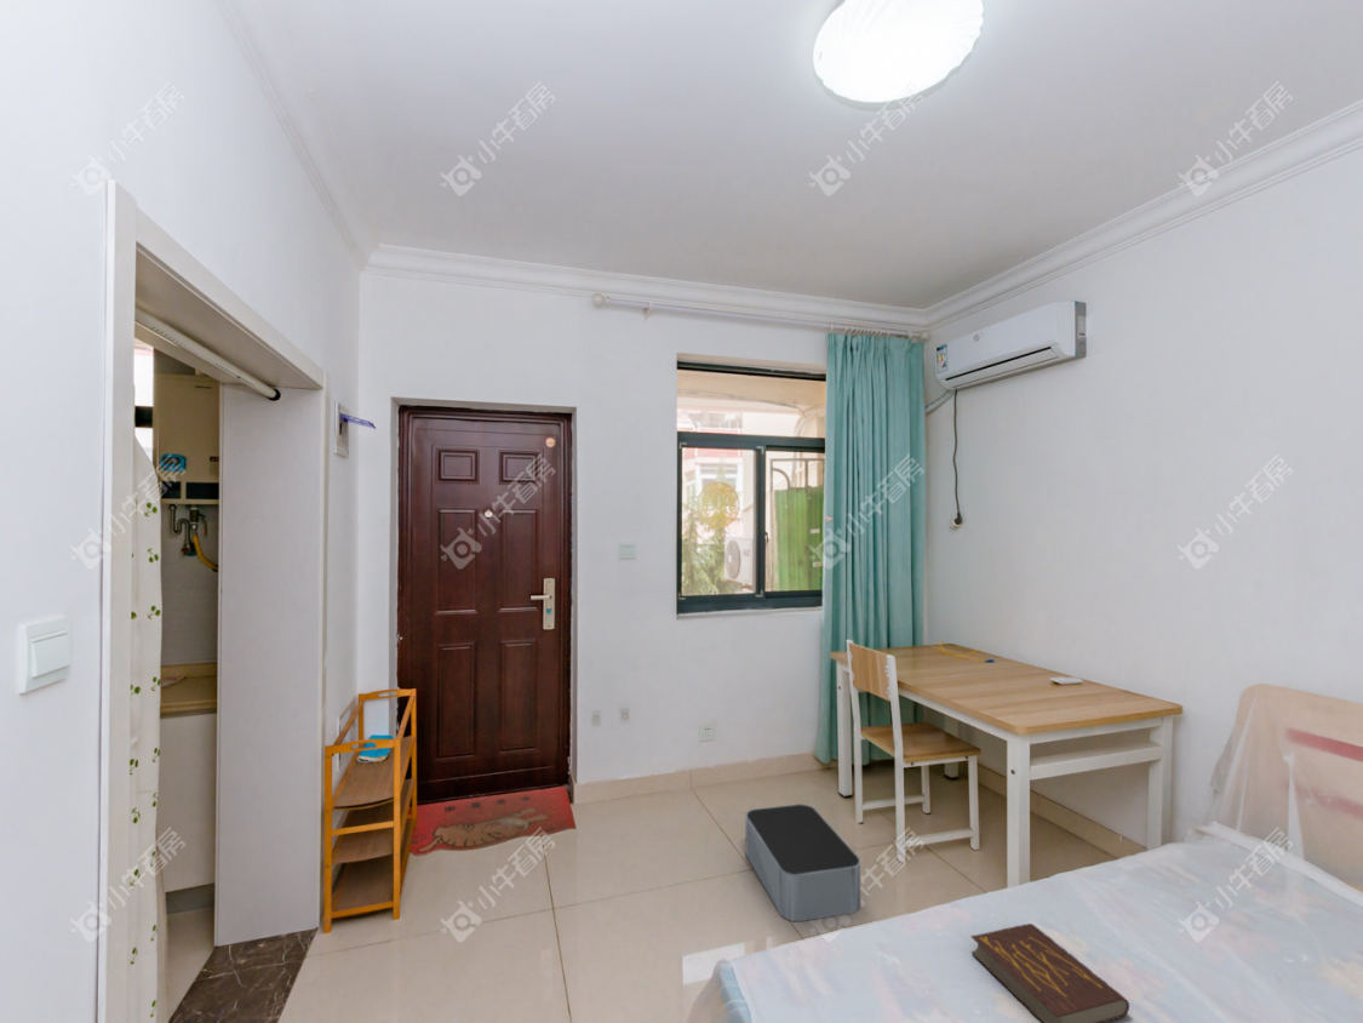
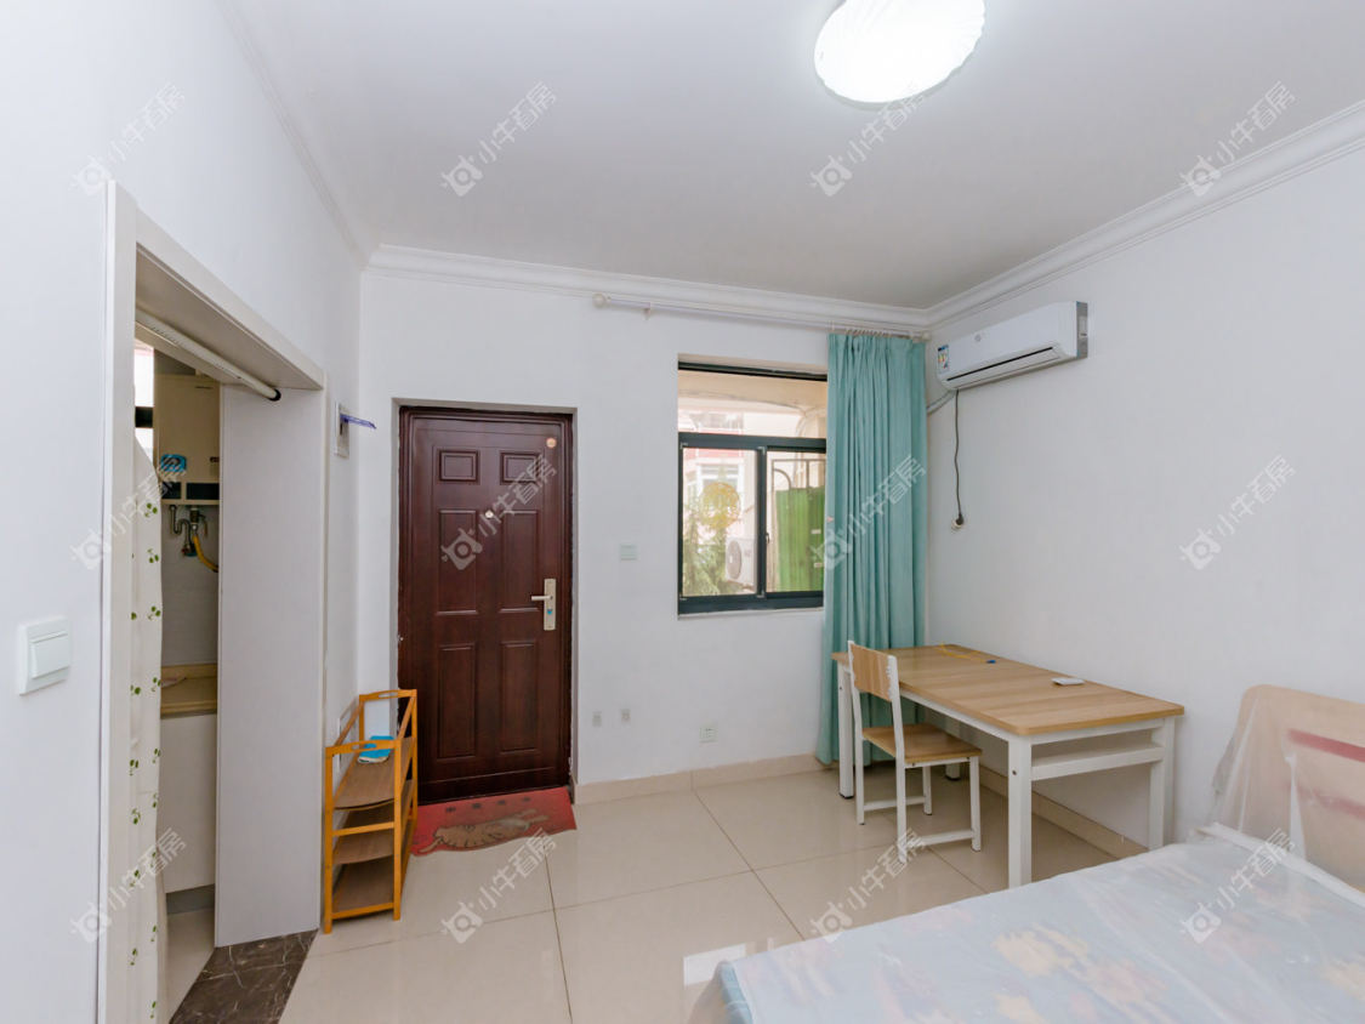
- storage bin (798, 856)
- book (1044, 973)
